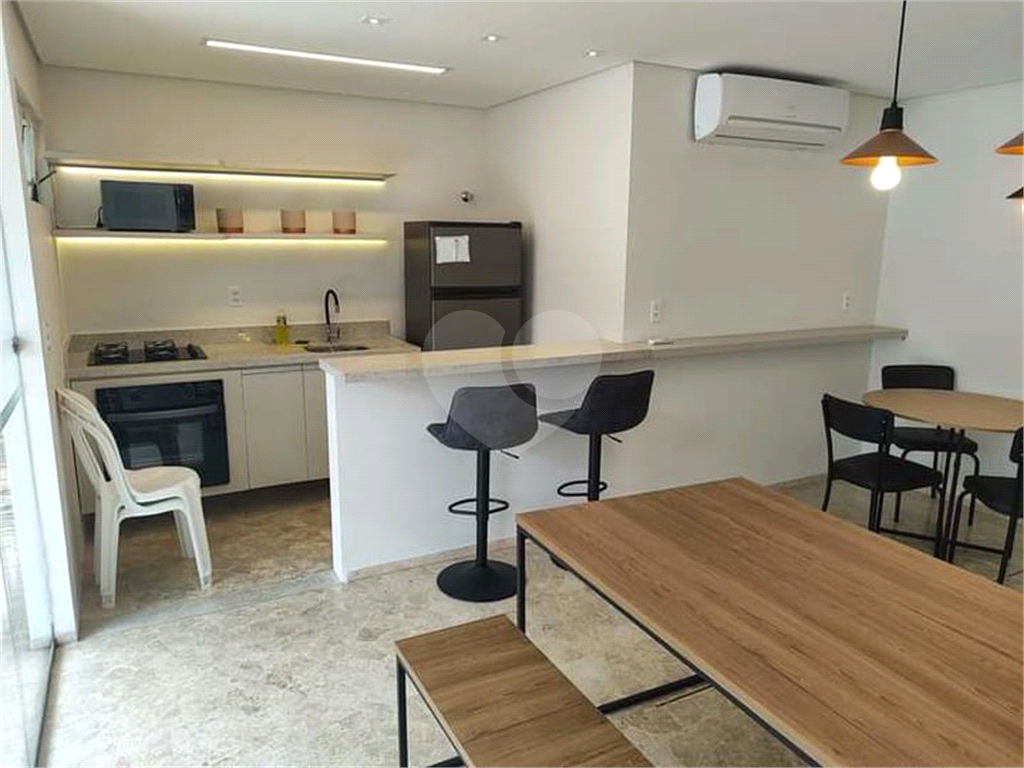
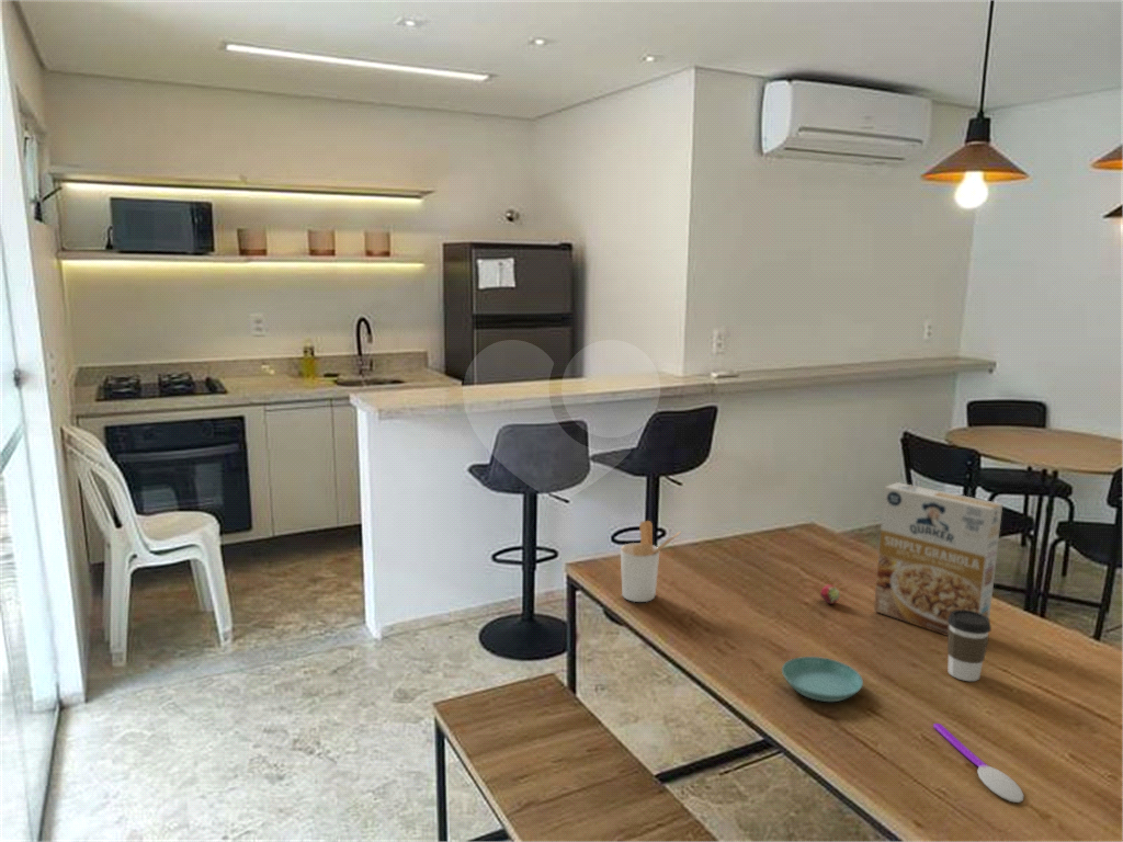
+ fruit (829, 592)
+ saucer (820, 681)
+ coffee cup (966, 645)
+ utensil holder (649, 562)
+ cereal box (934, 559)
+ spoon (974, 758)
